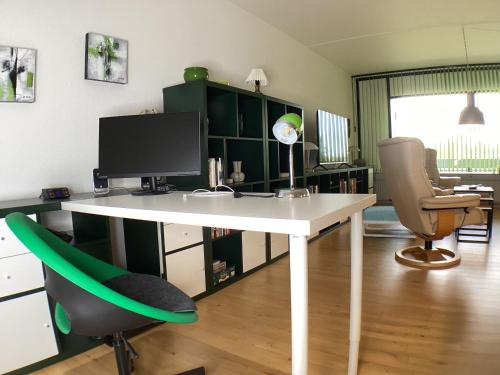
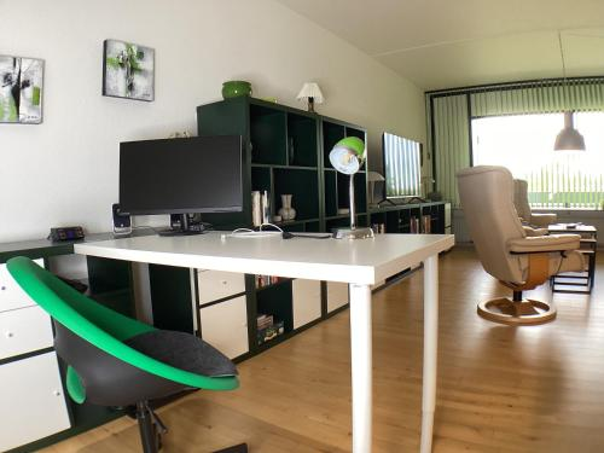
- footstool (389, 220)
